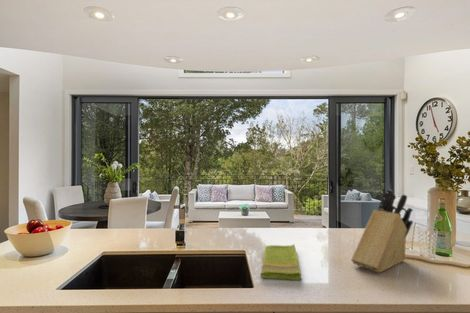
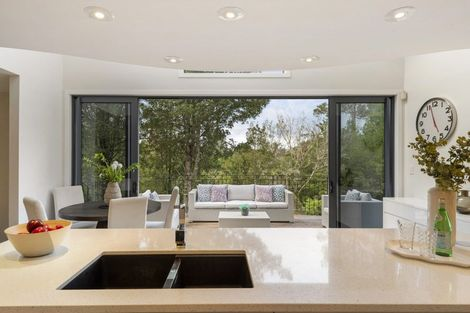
- knife block (384, 226)
- dish towel (280, 258)
